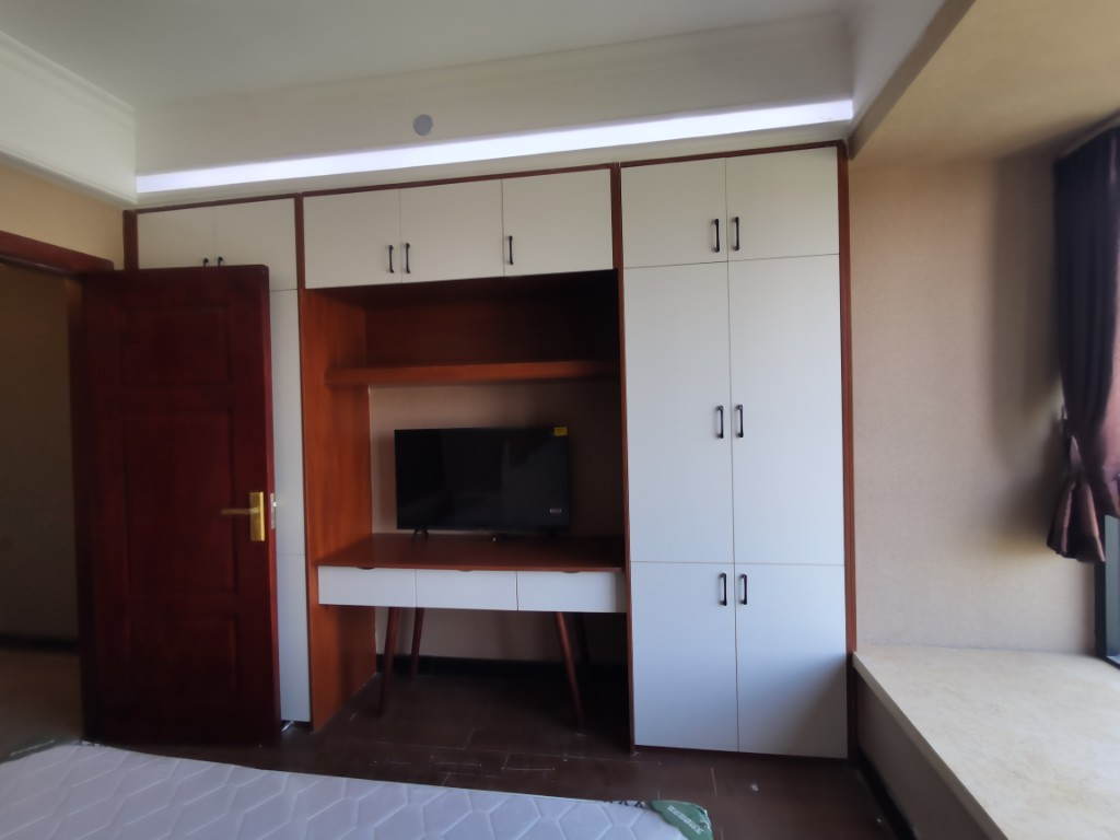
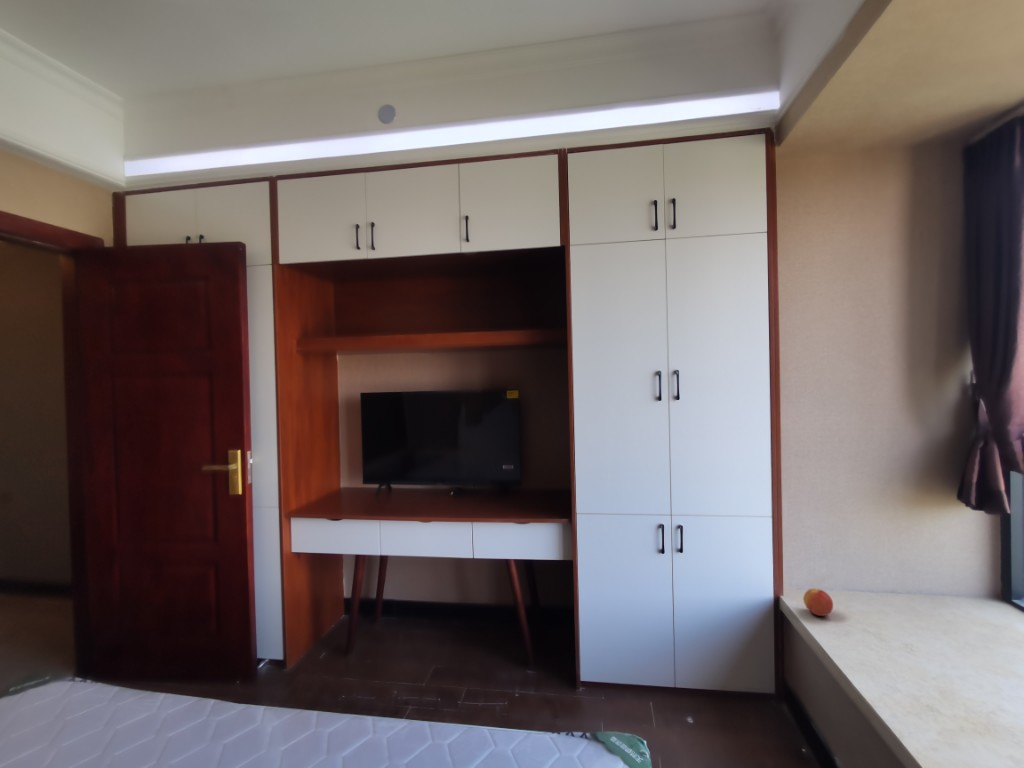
+ apple (818, 601)
